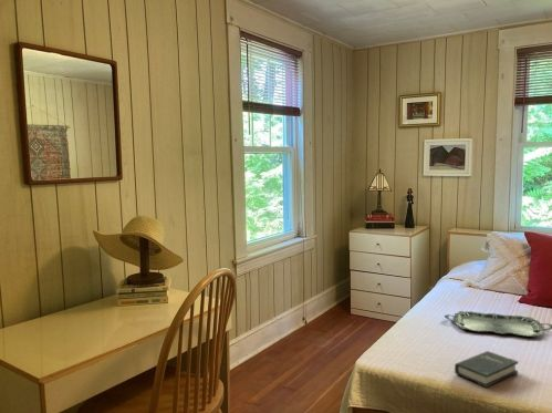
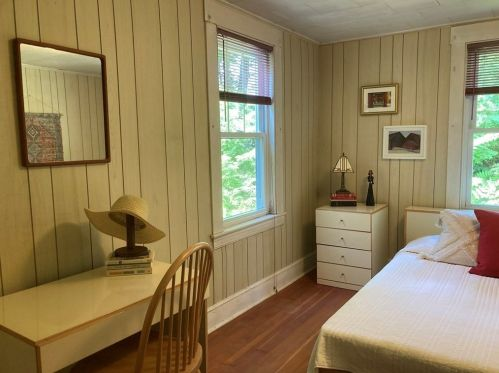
- serving tray (497, 322)
- hardback book (486, 366)
